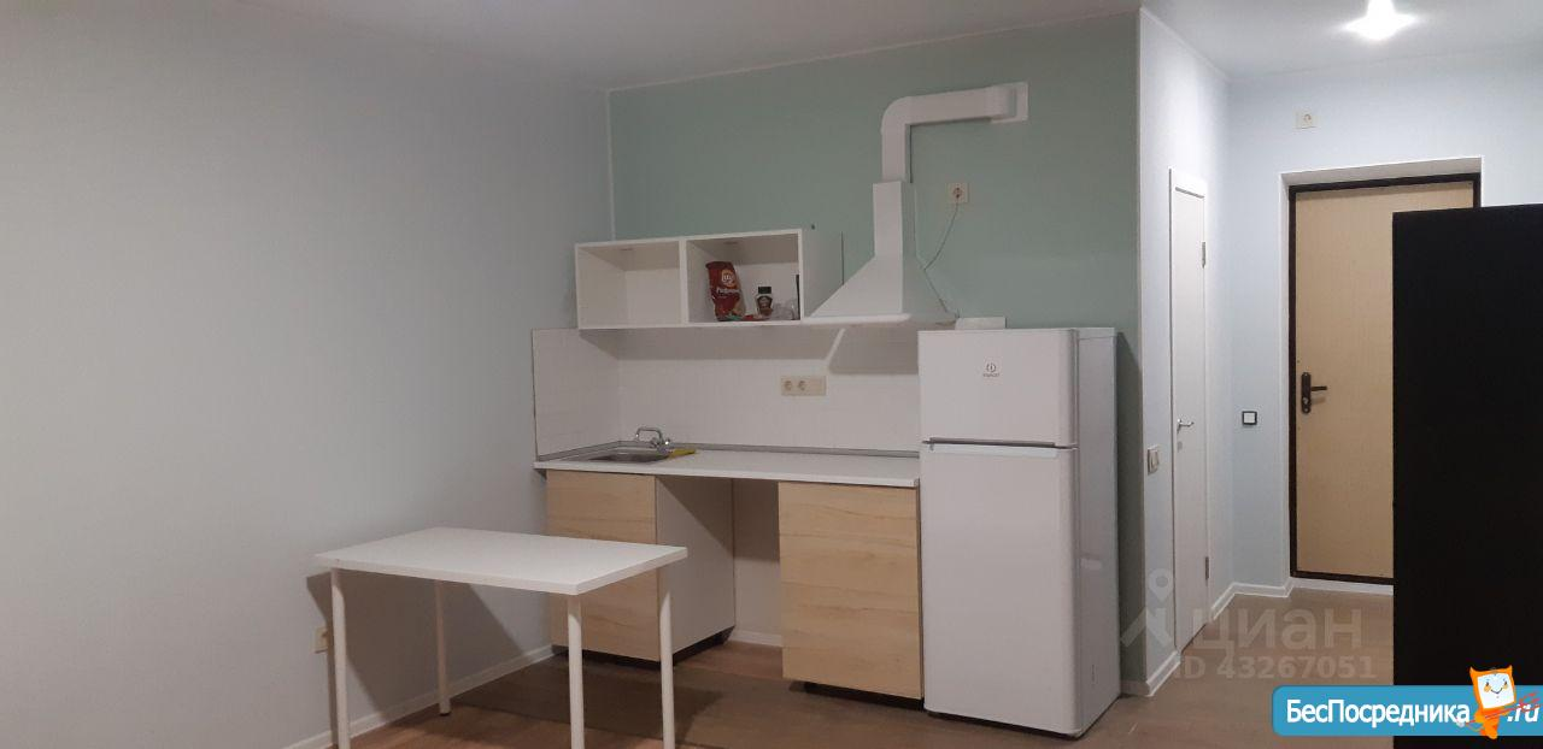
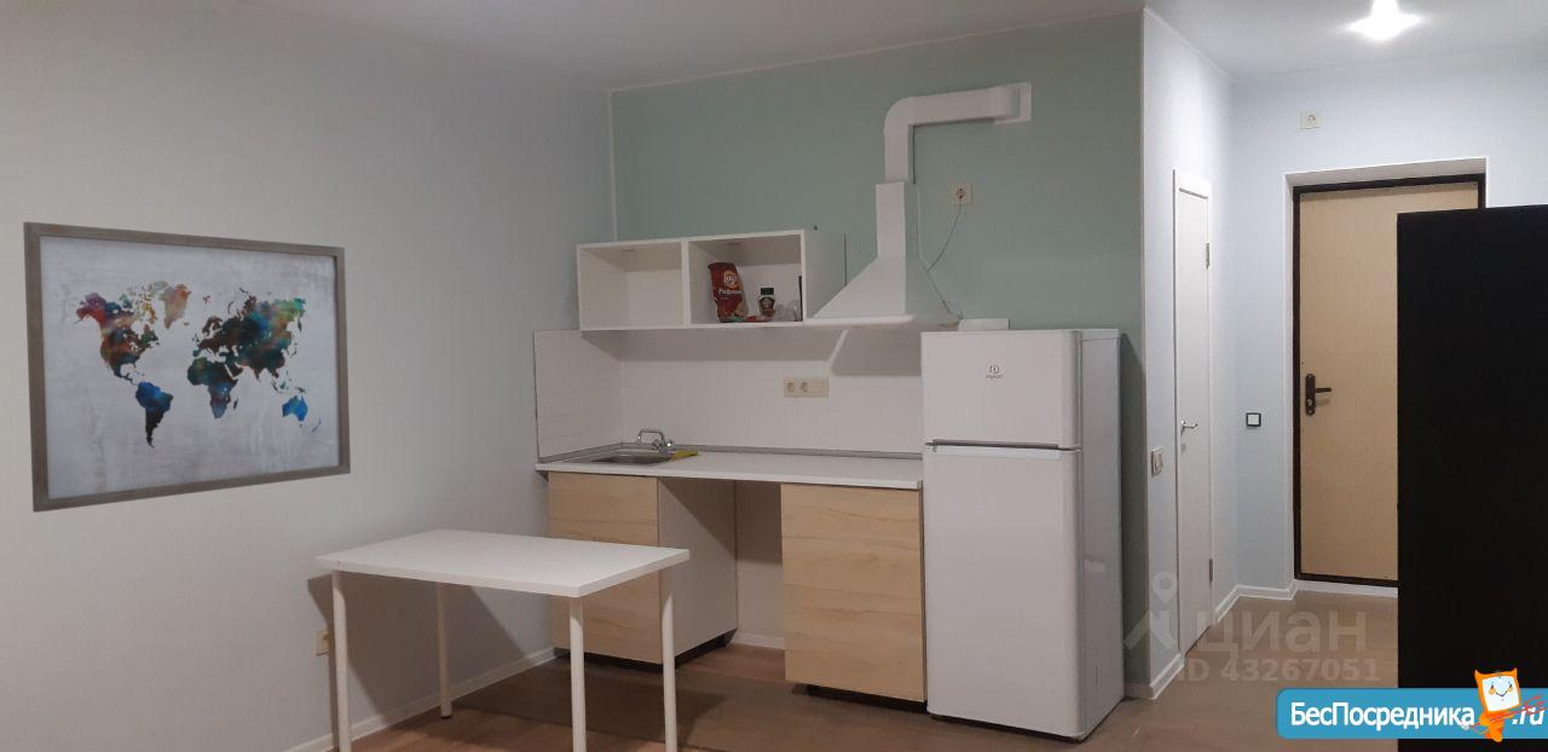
+ wall art (207, 363)
